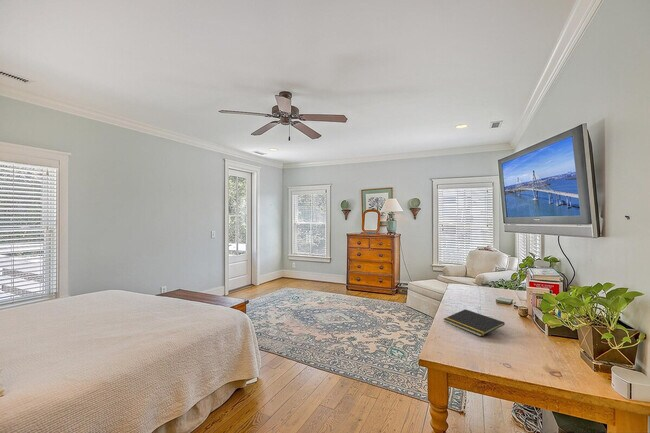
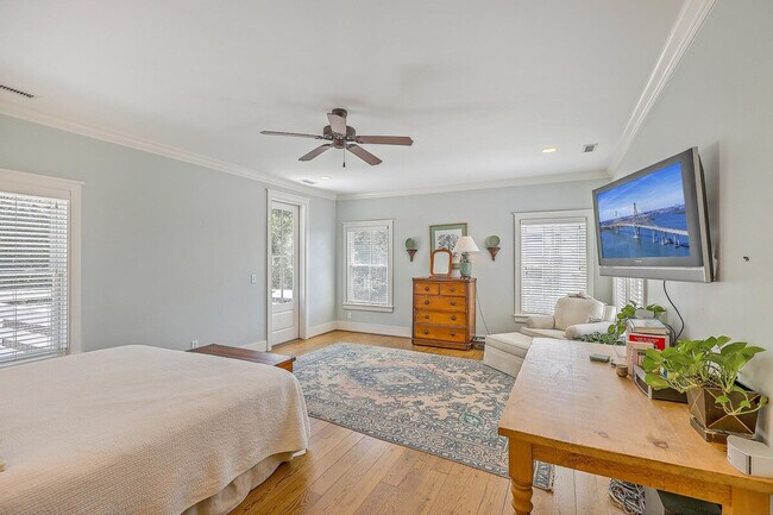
- notepad (472, 321)
